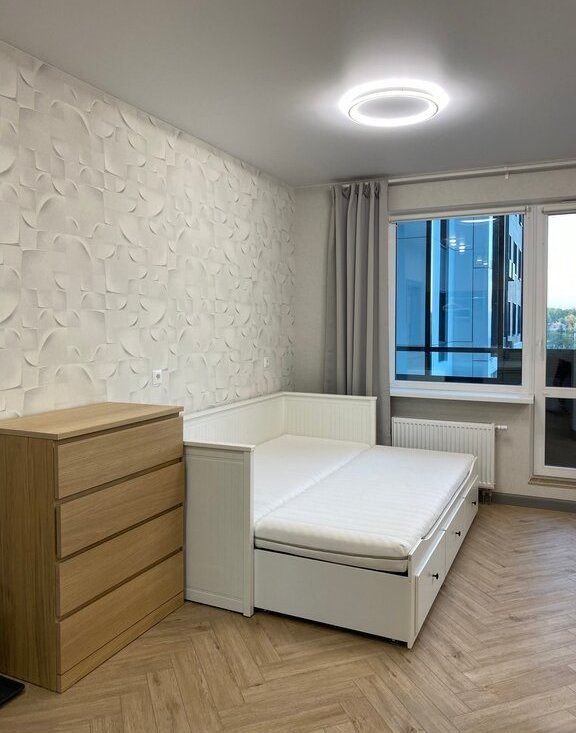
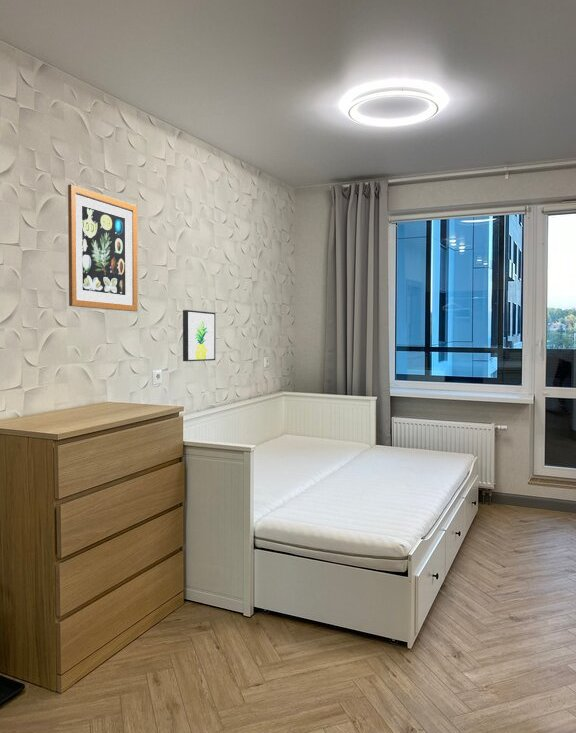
+ wall art (105, 252)
+ wall art (199, 336)
